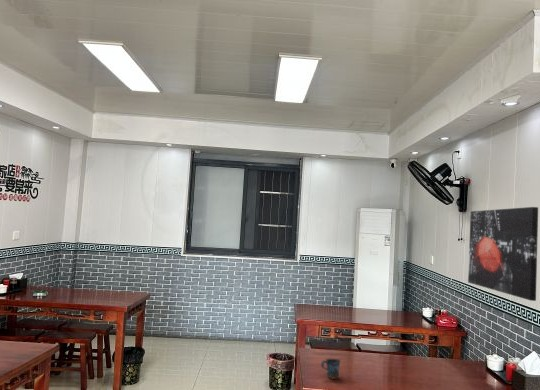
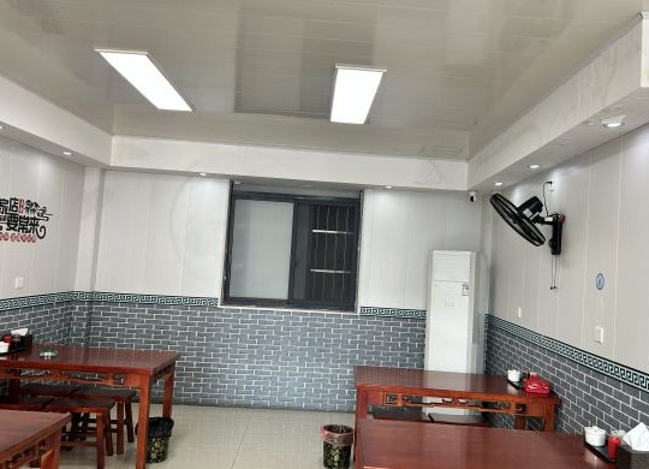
- mug (330, 368)
- wall art (498, 249)
